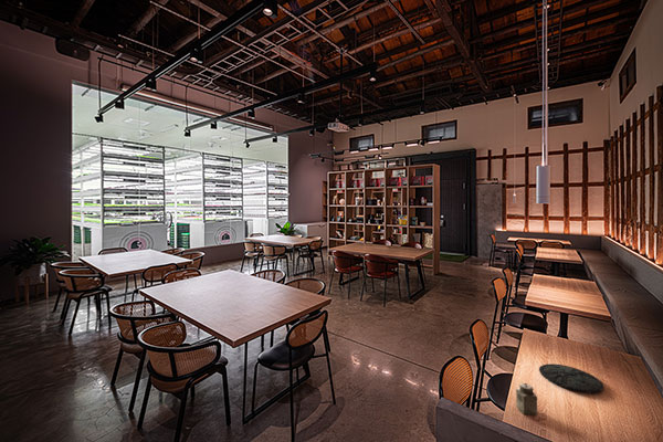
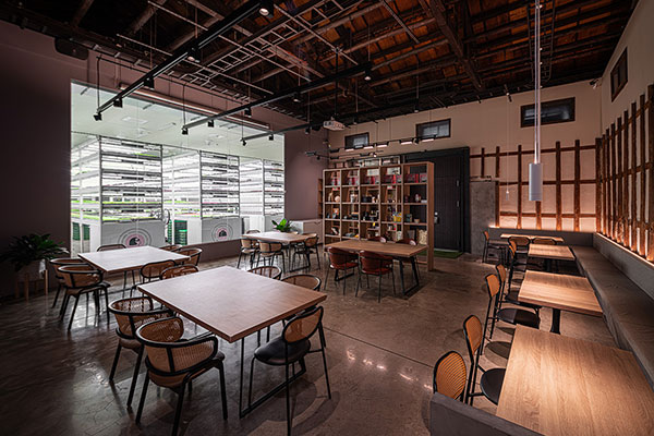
- salt shaker (526, 398)
- plate (569, 373)
